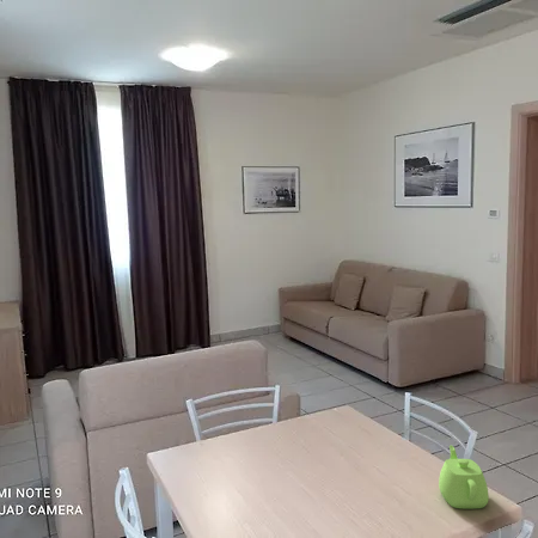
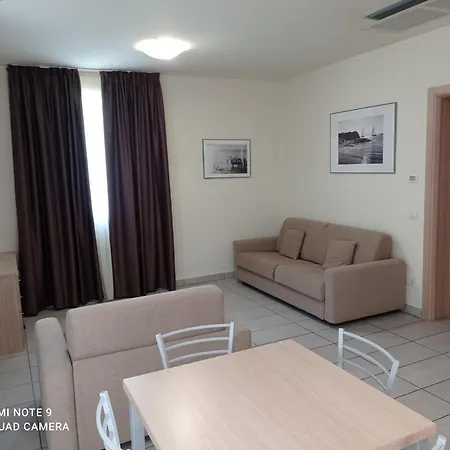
- teapot (461, 477)
